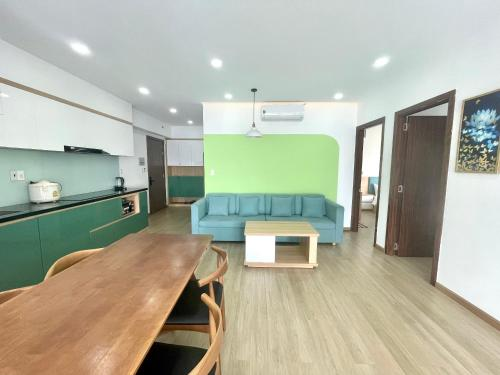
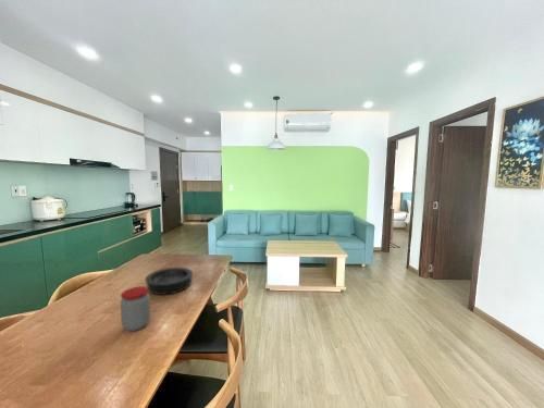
+ jar (135, 308)
+ bowl (170, 280)
